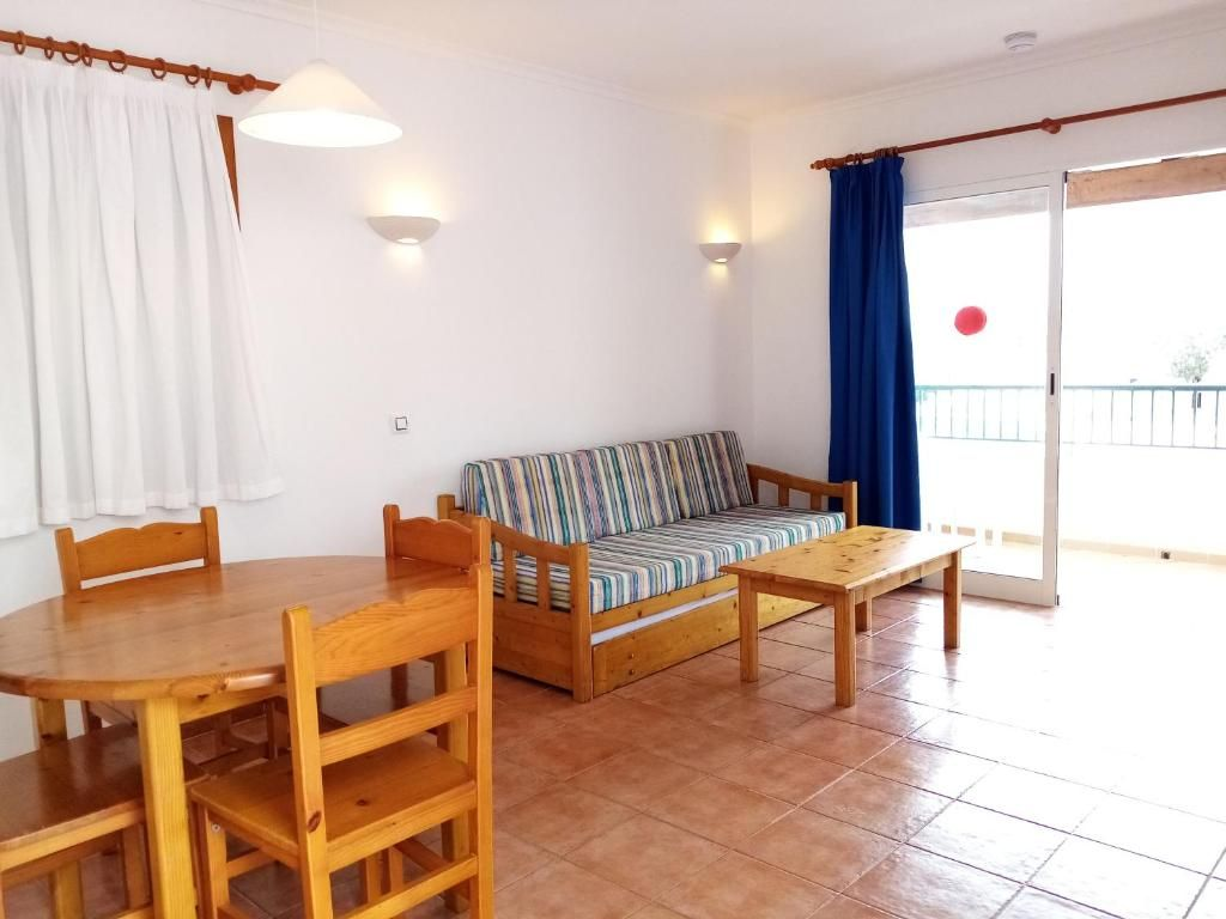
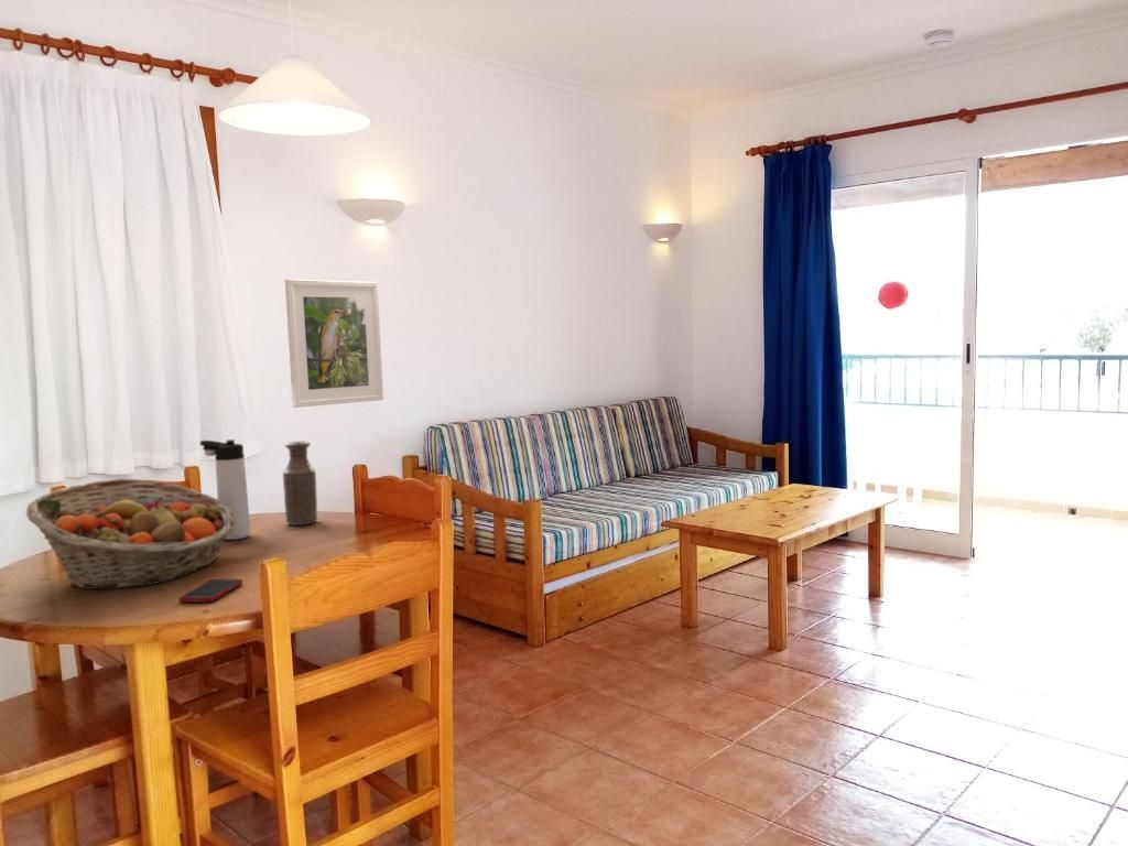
+ fruit basket (138, 528)
+ thermos bottle (225, 488)
+ cell phone (212, 590)
+ bottle (300, 482)
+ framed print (336, 341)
